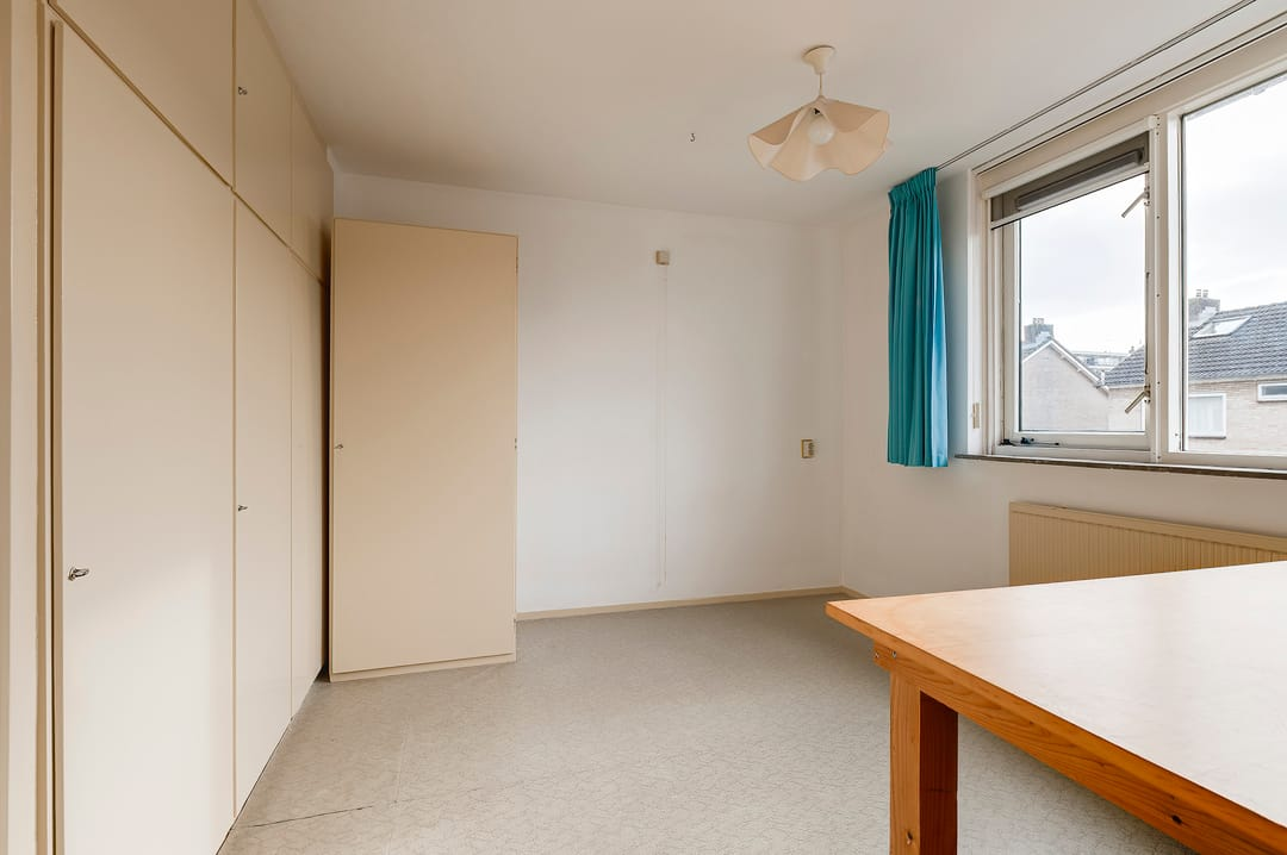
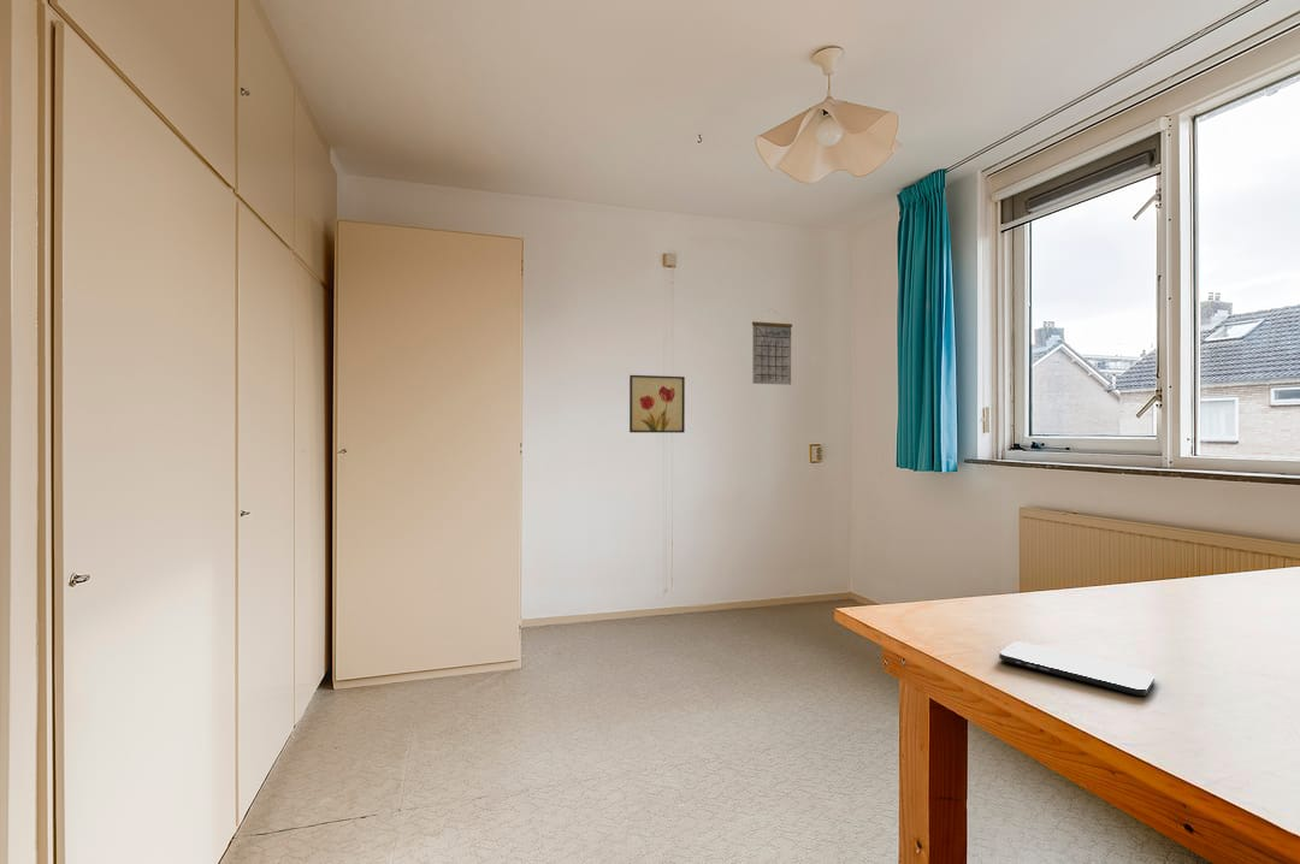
+ wall art (656, 404)
+ calendar (772, 345)
+ smartphone (1072, 665)
